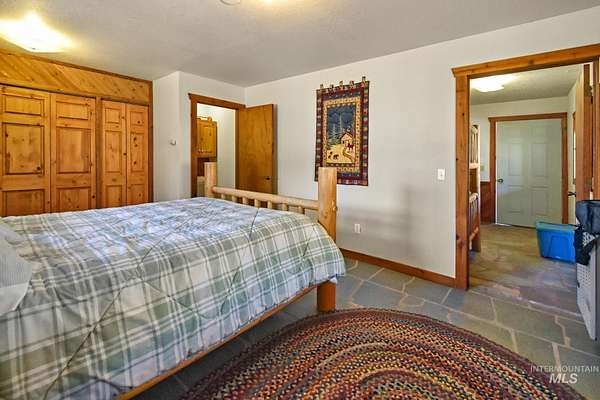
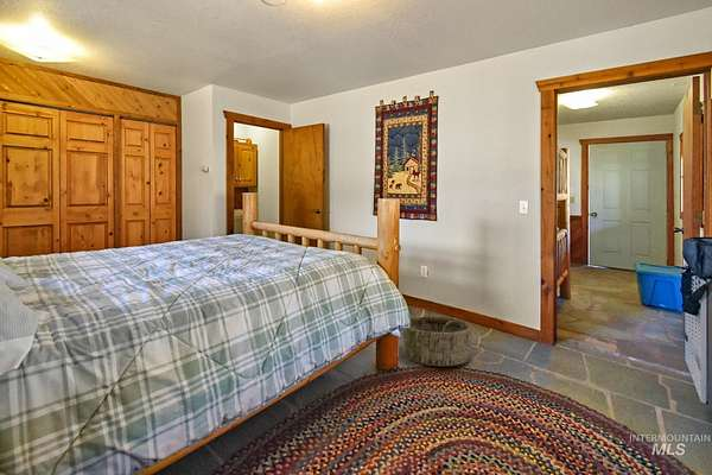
+ basket (436, 334)
